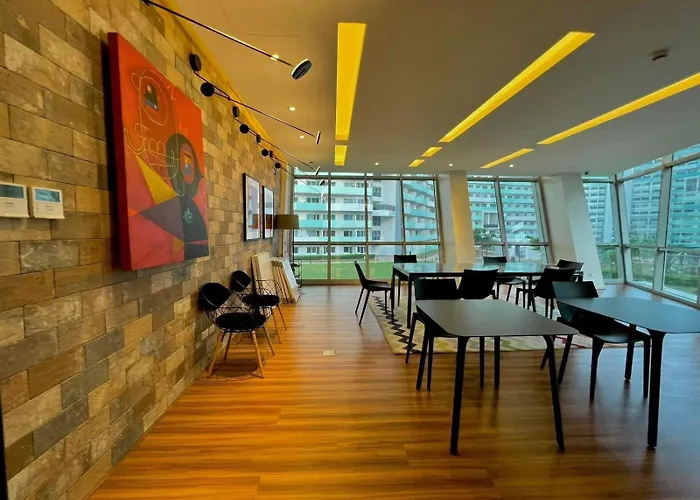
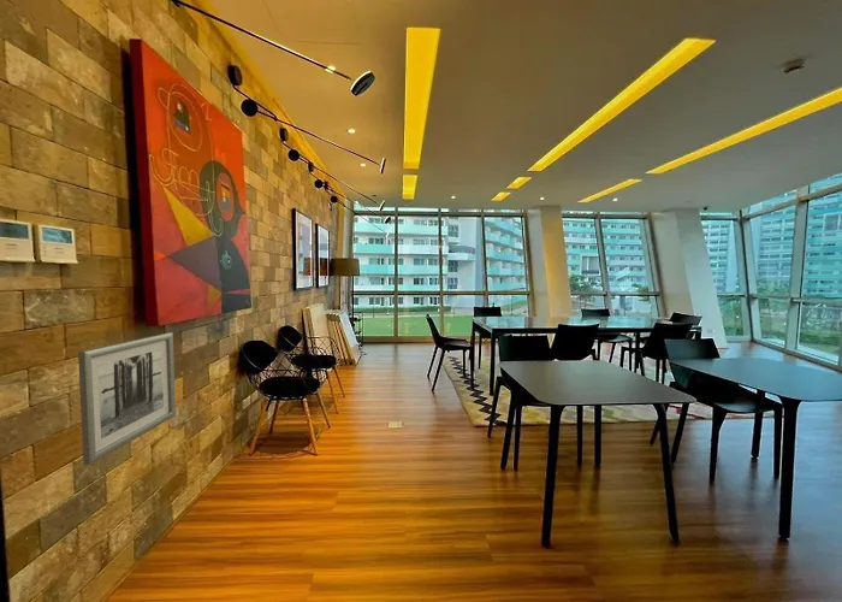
+ wall art (135, 389)
